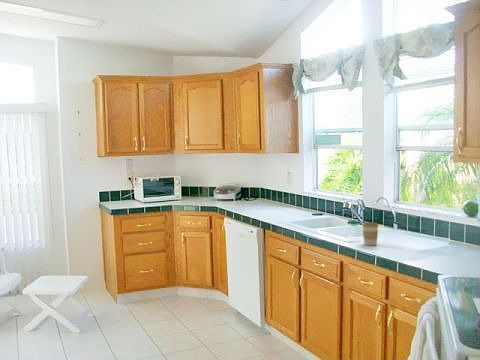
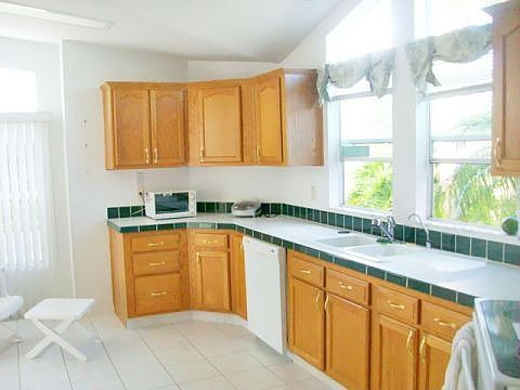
- coffee cup (370, 233)
